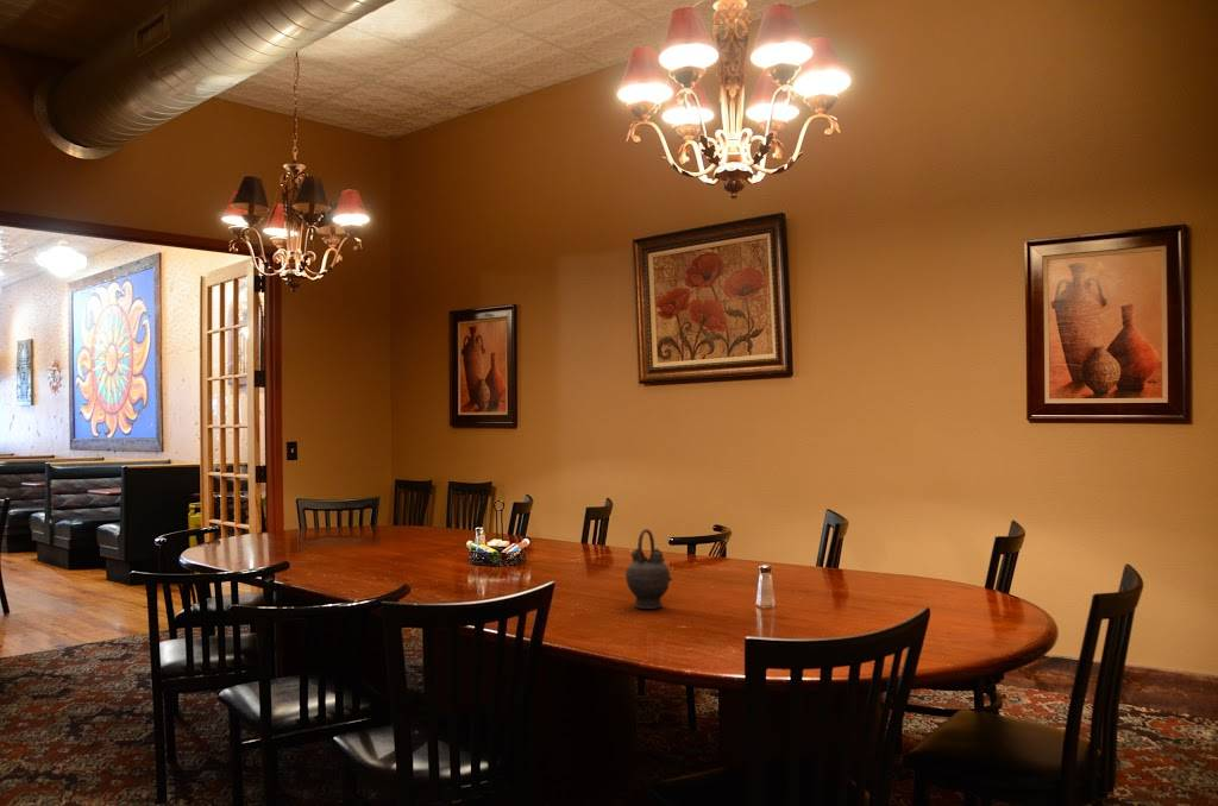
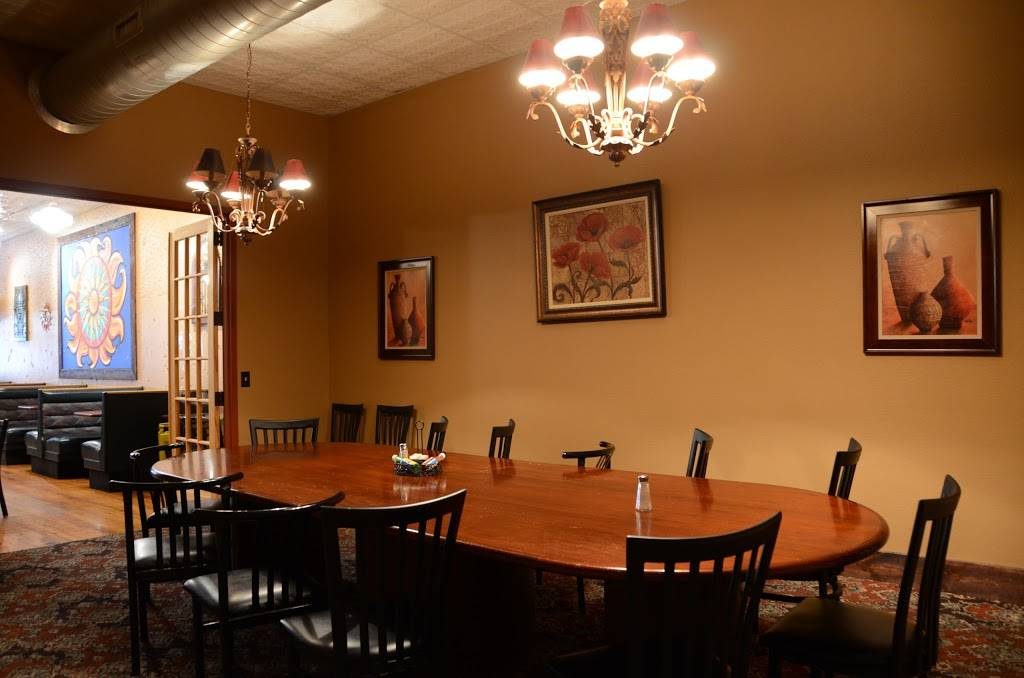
- teapot (649, 567)
